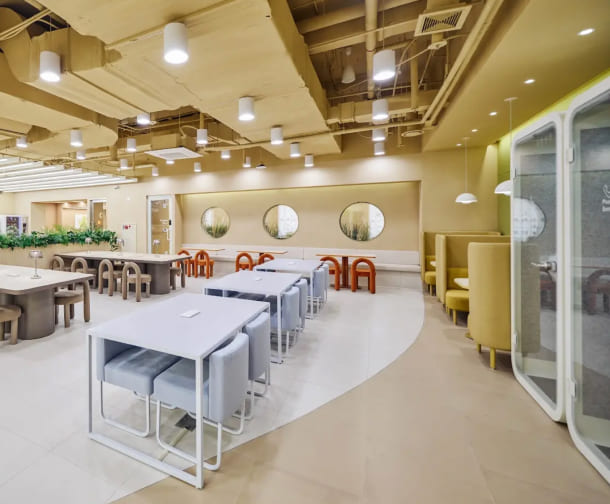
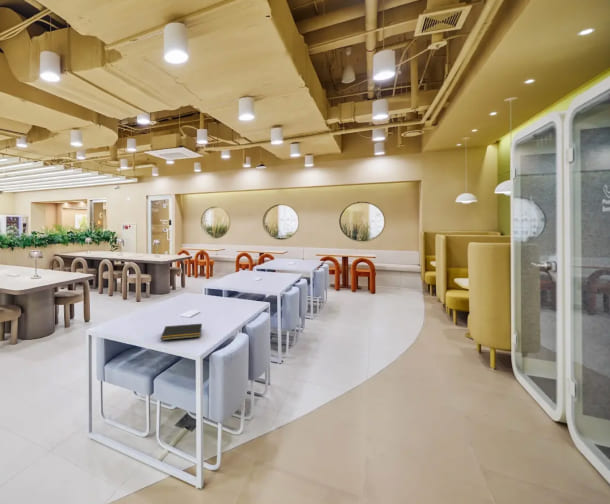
+ notepad (182, 331)
